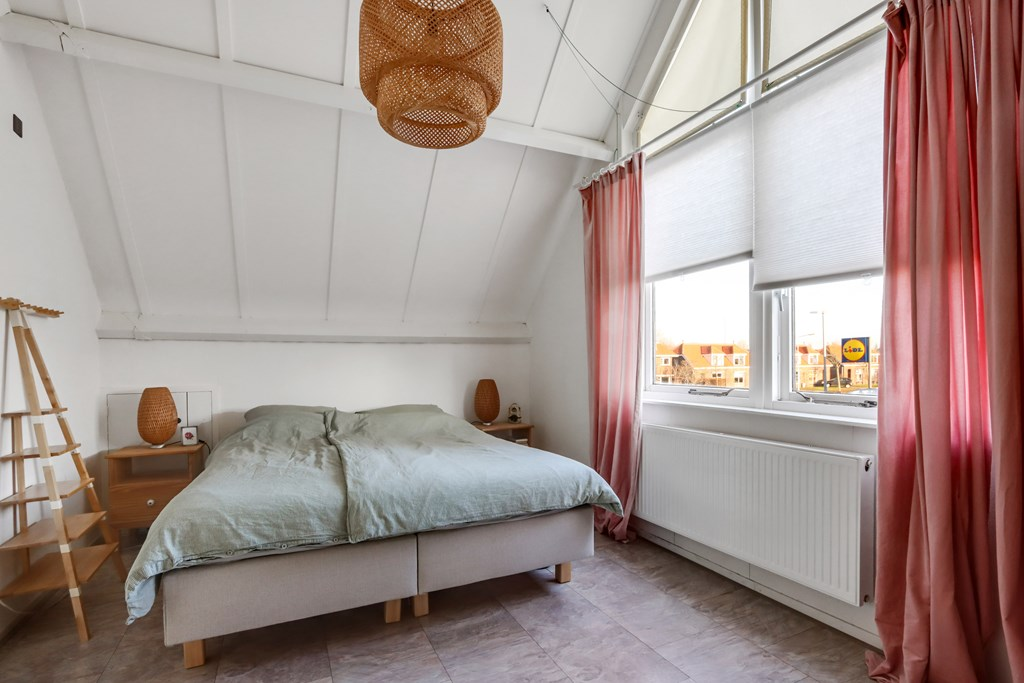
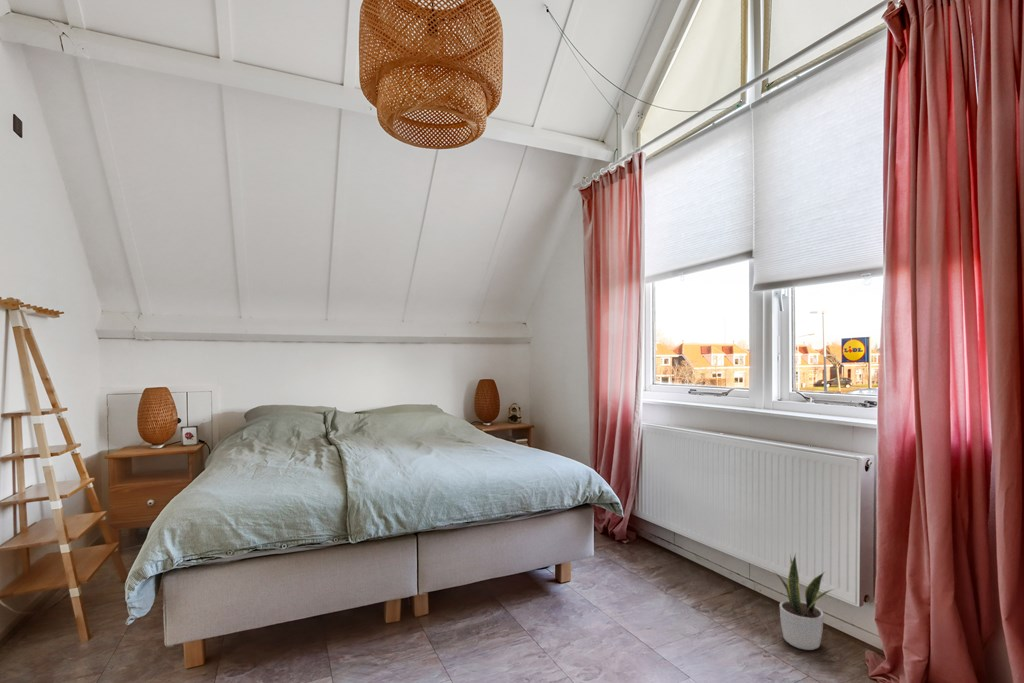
+ potted plant (800, 599)
